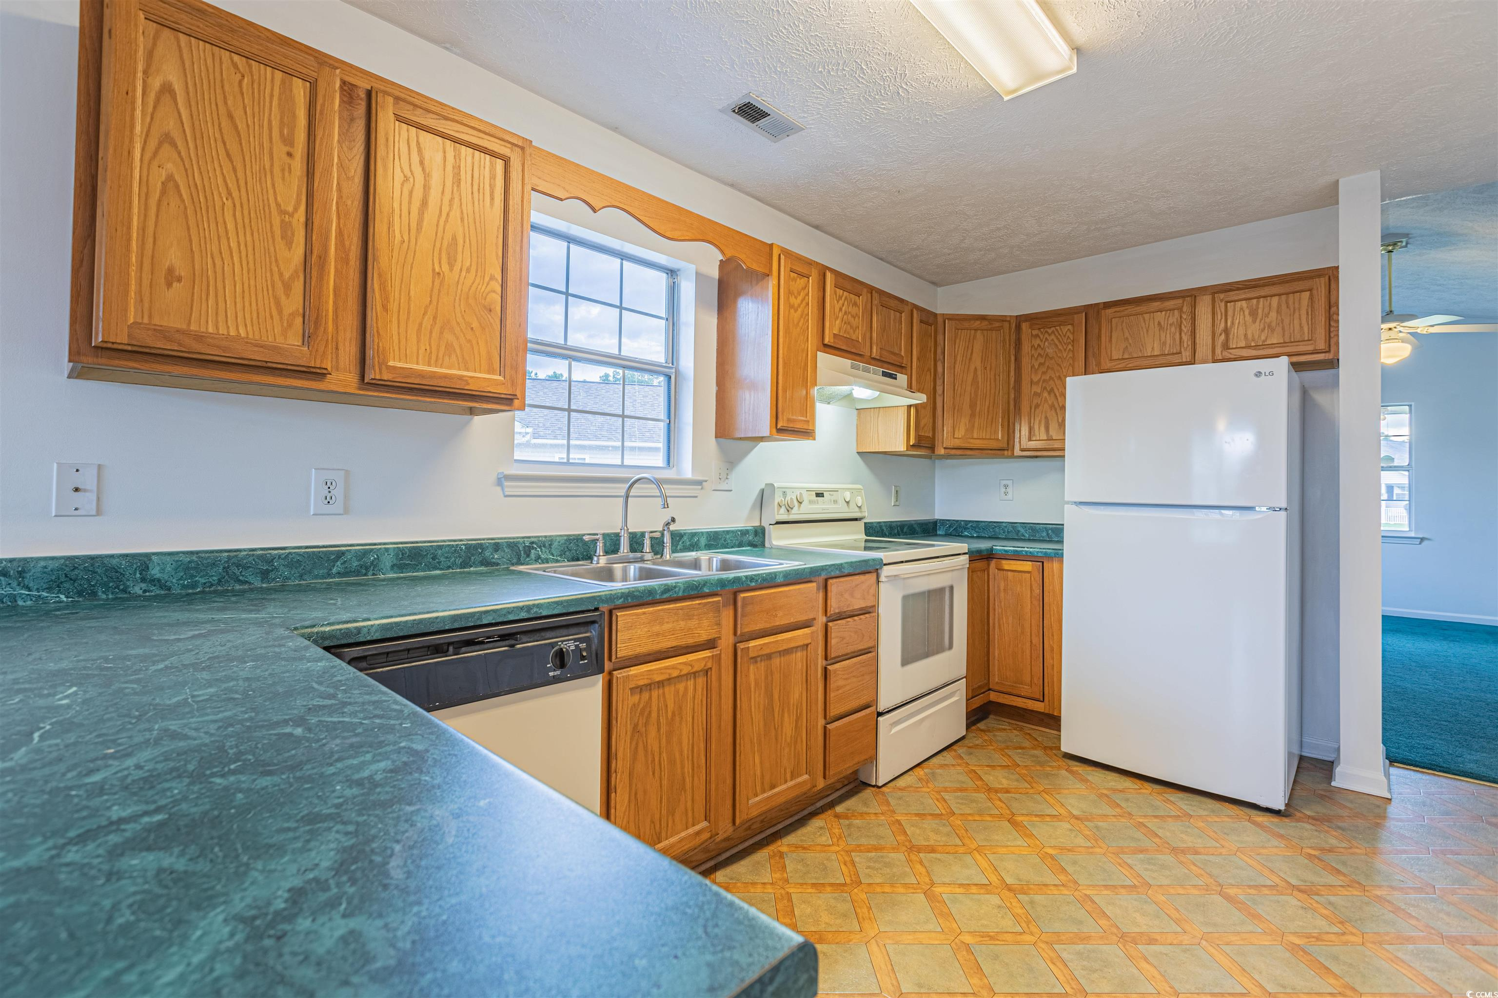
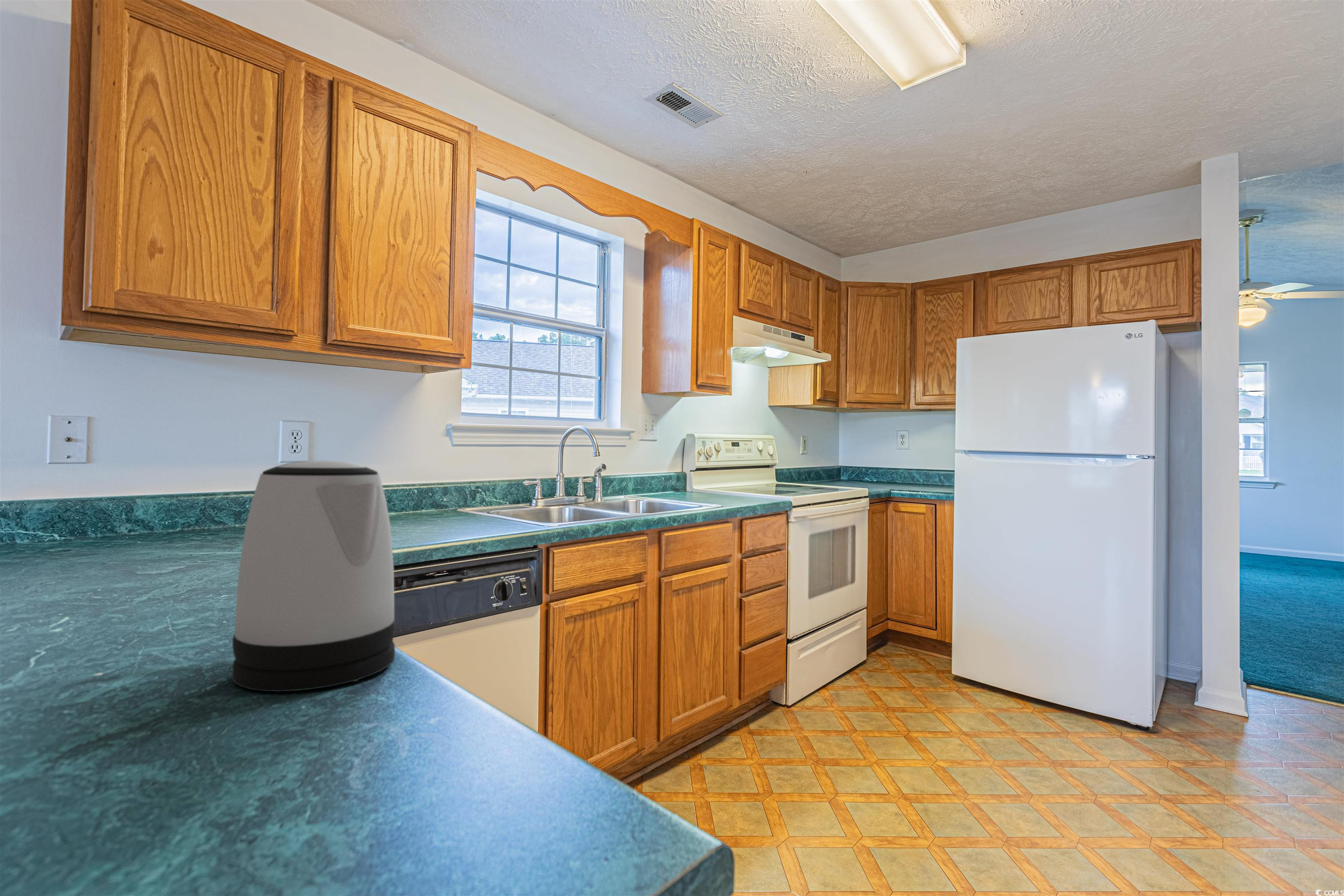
+ kettle (308, 562)
